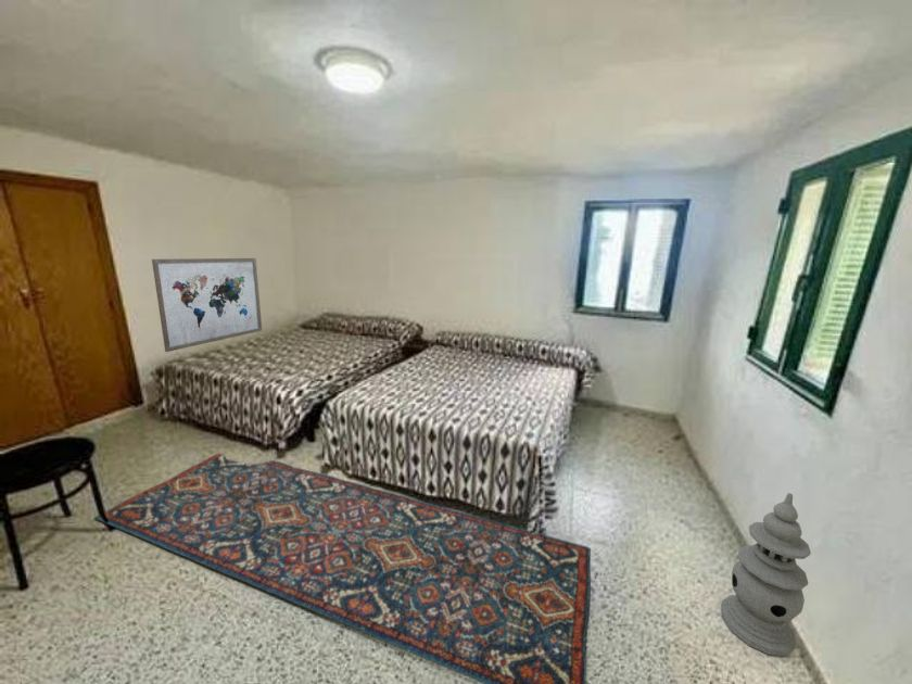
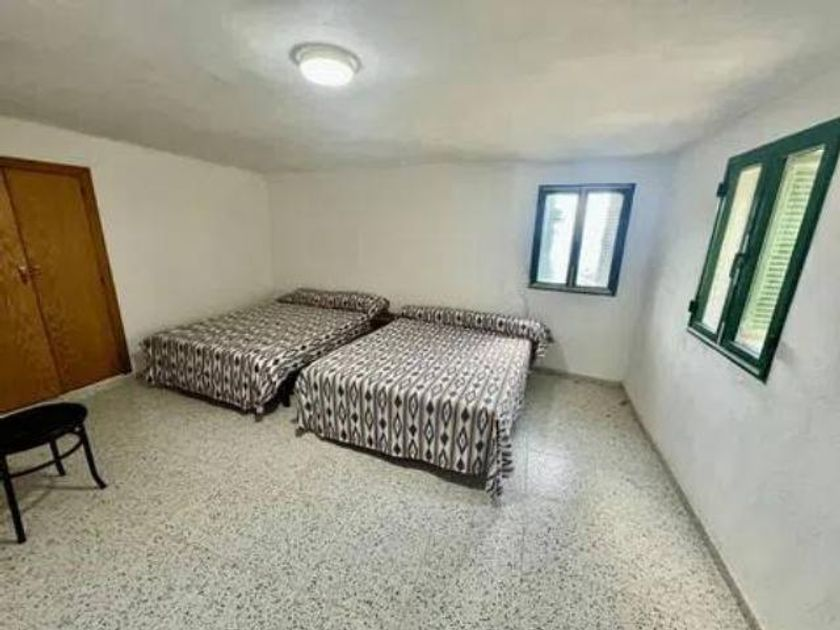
- wall art (215, 300)
- lantern (772, 562)
- rug (335, 532)
